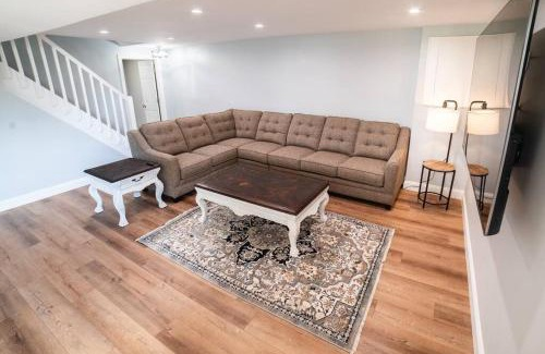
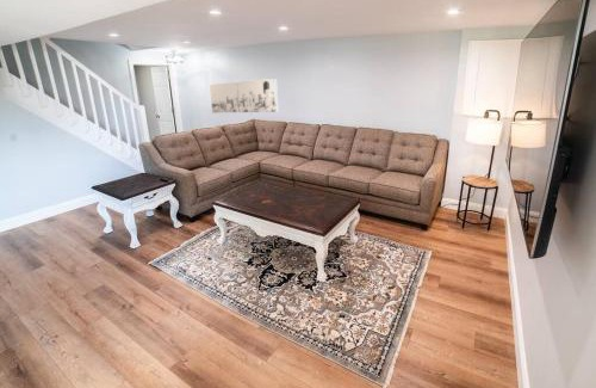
+ wall art (241, 97)
